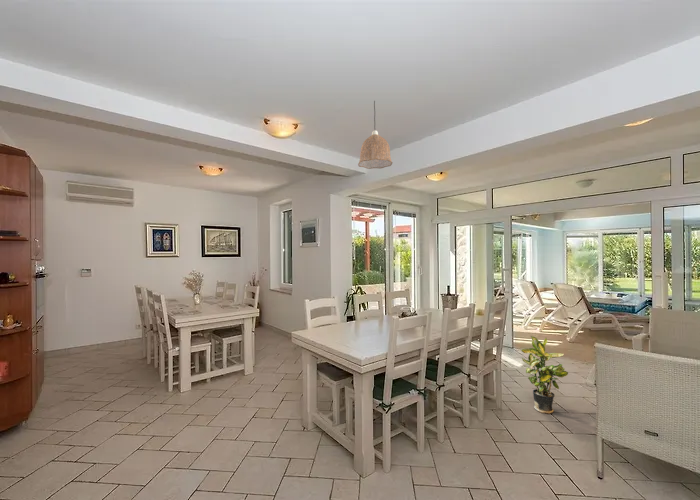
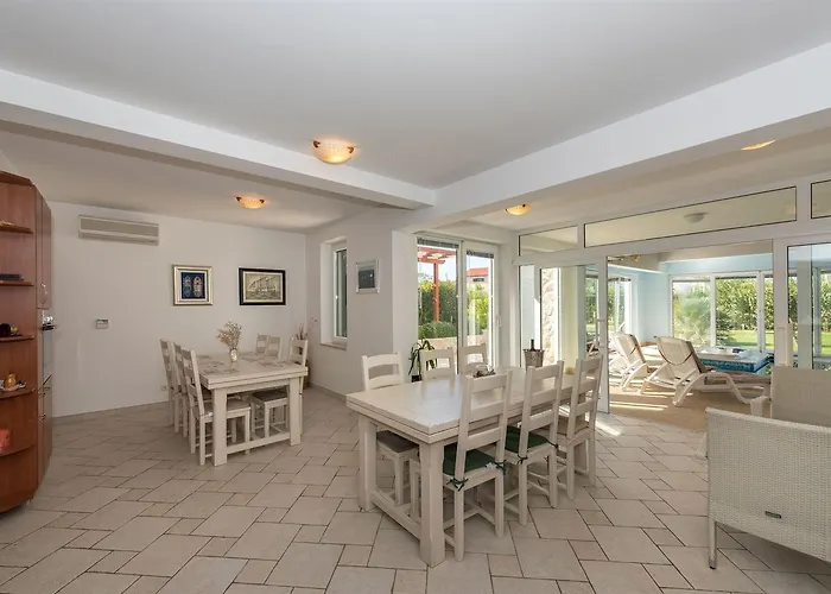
- potted plant (543, 375)
- pendant lamp (374, 132)
